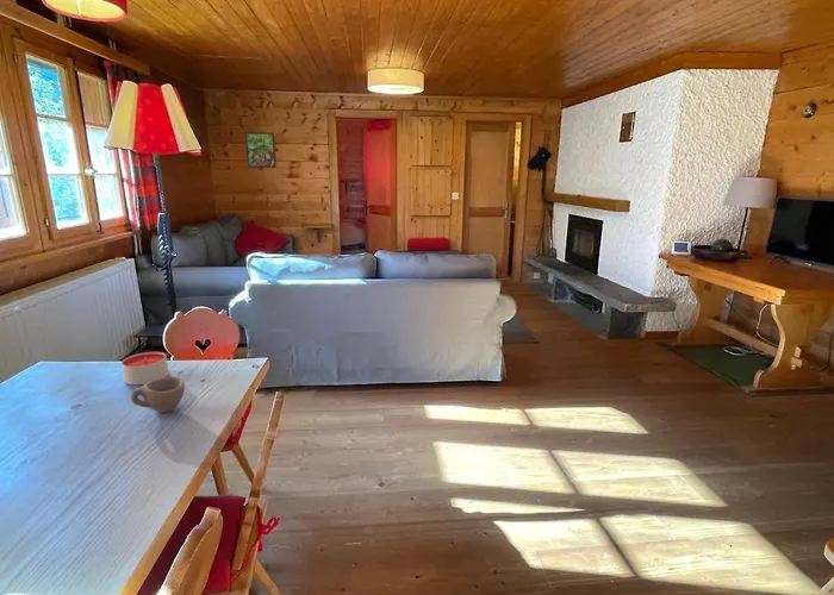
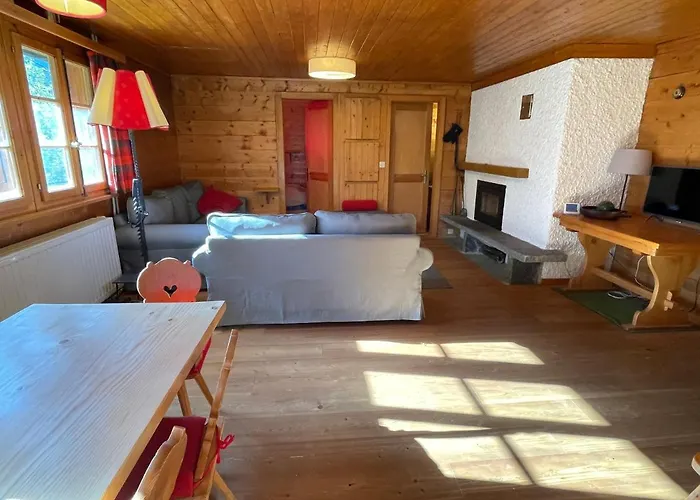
- cup (158, 397)
- candle (145, 367)
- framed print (260, 150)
